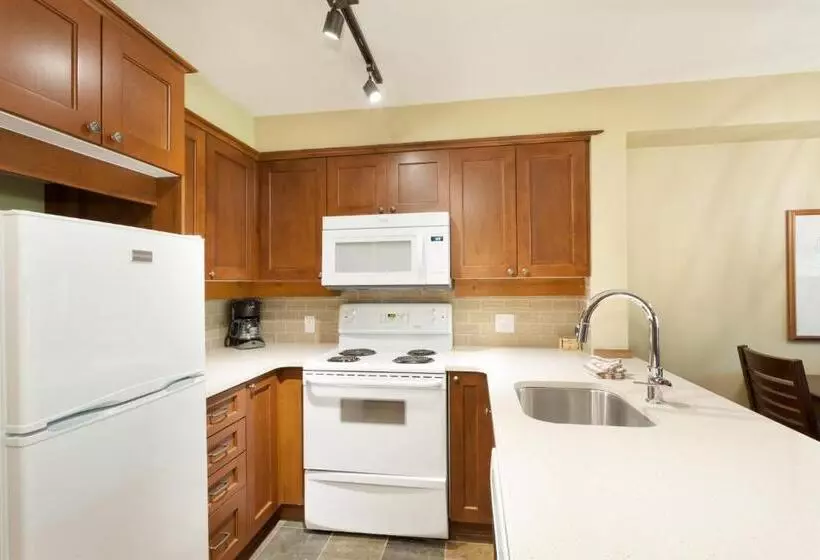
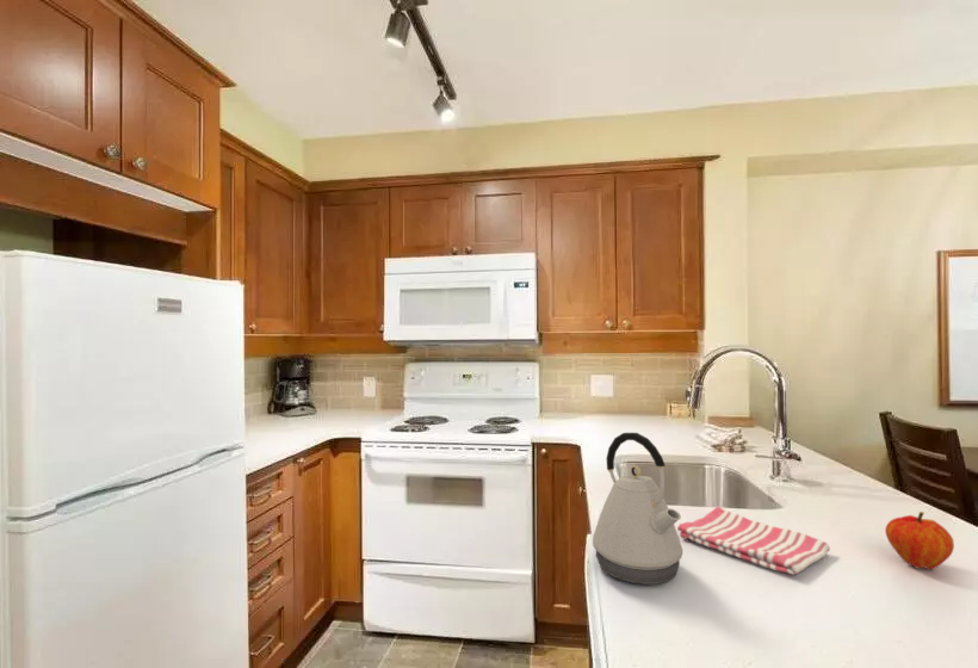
+ dish towel (750, 537)
+ fruit (918, 538)
+ kettle (637, 501)
